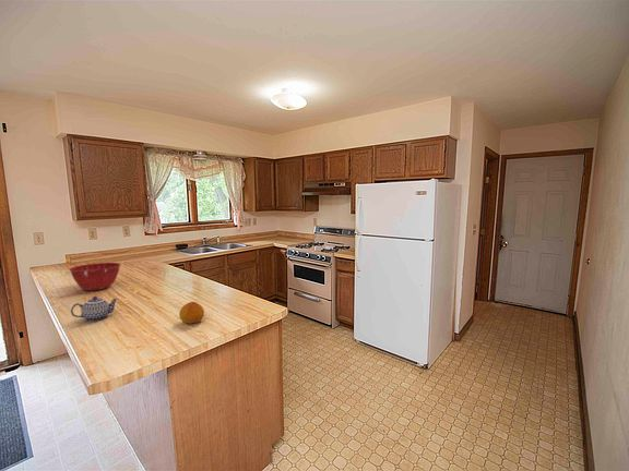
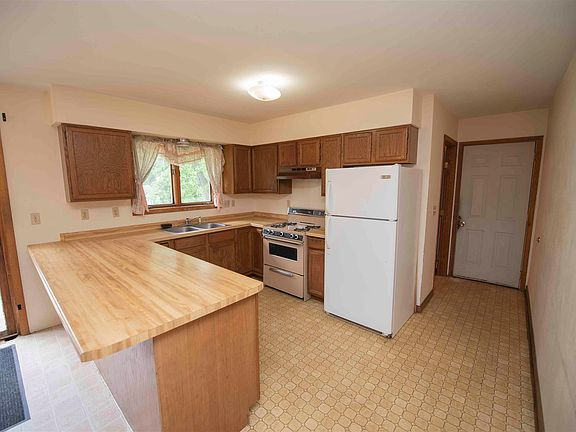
- fruit (192, 311)
- teapot (95, 306)
- mixing bowl (96, 277)
